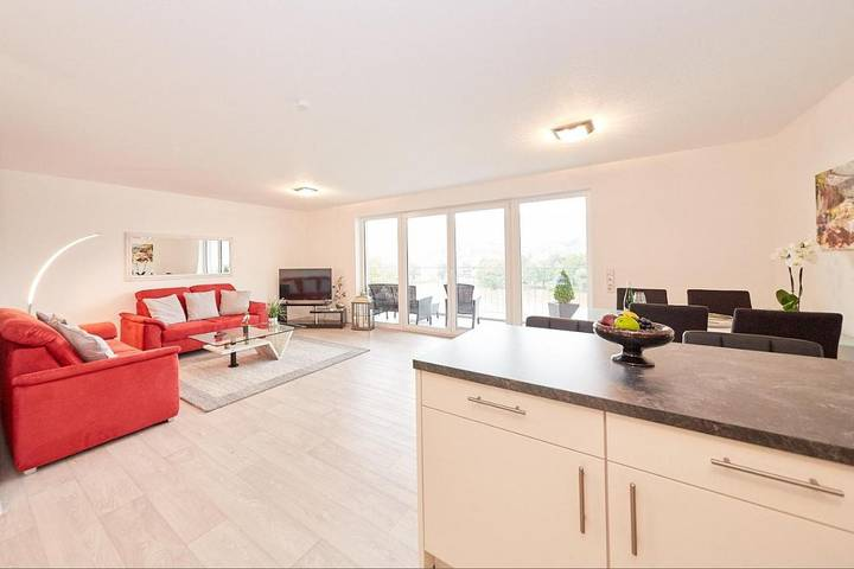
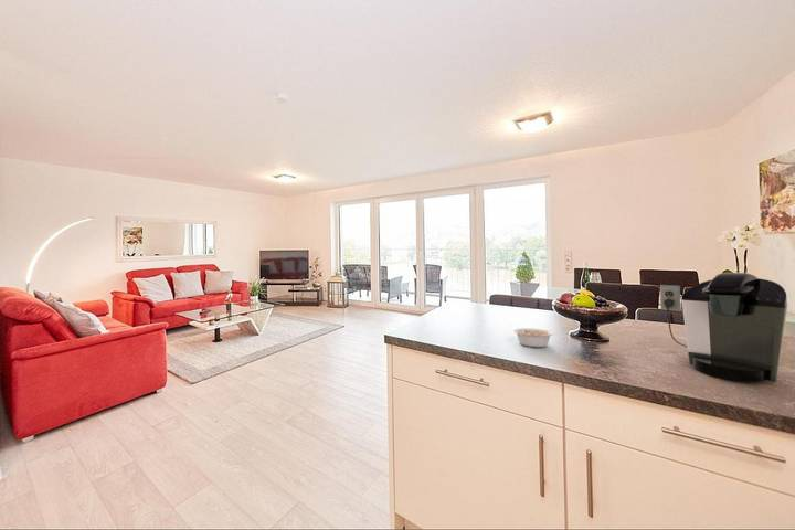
+ legume (534, 337)
+ coffee maker (706, 318)
